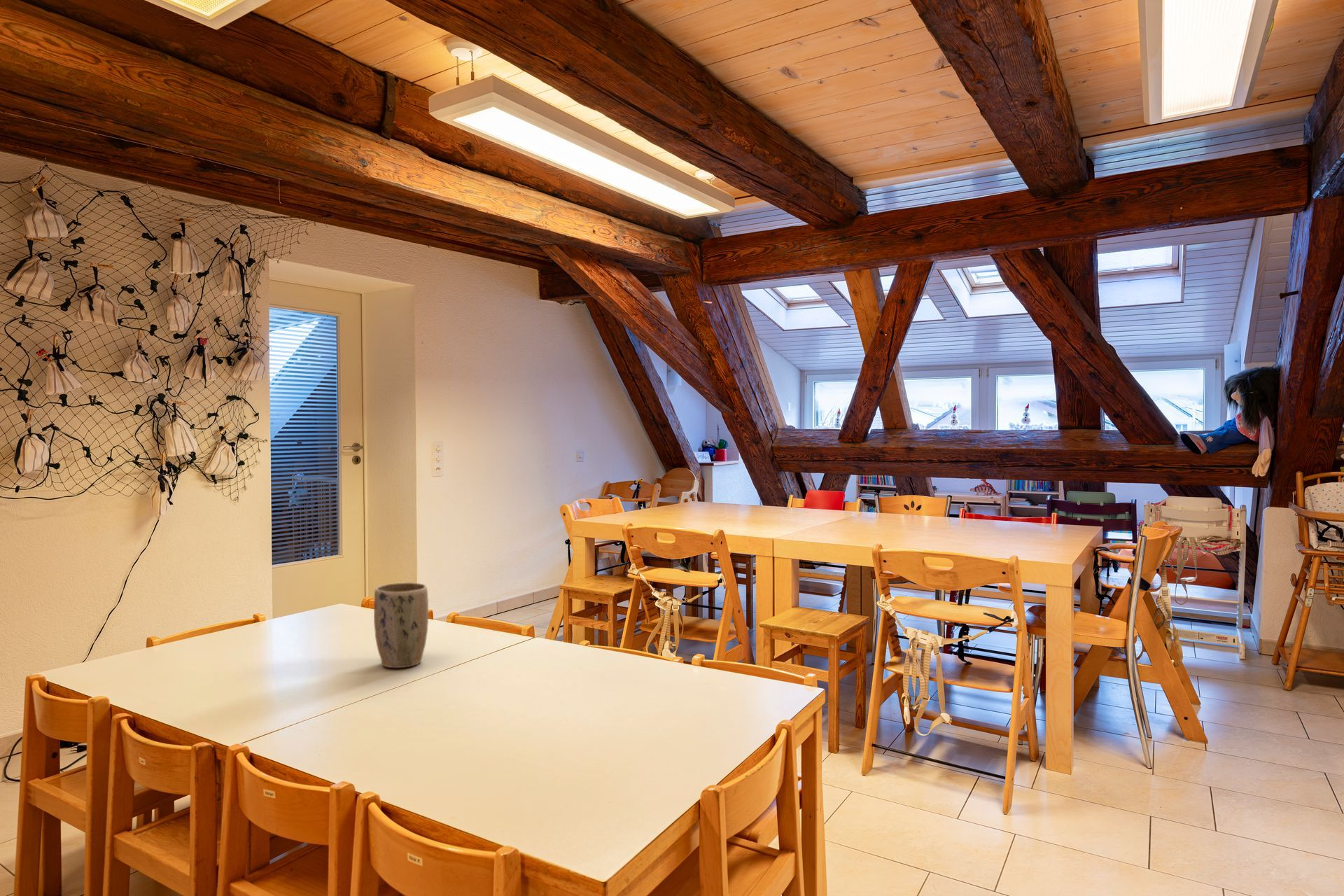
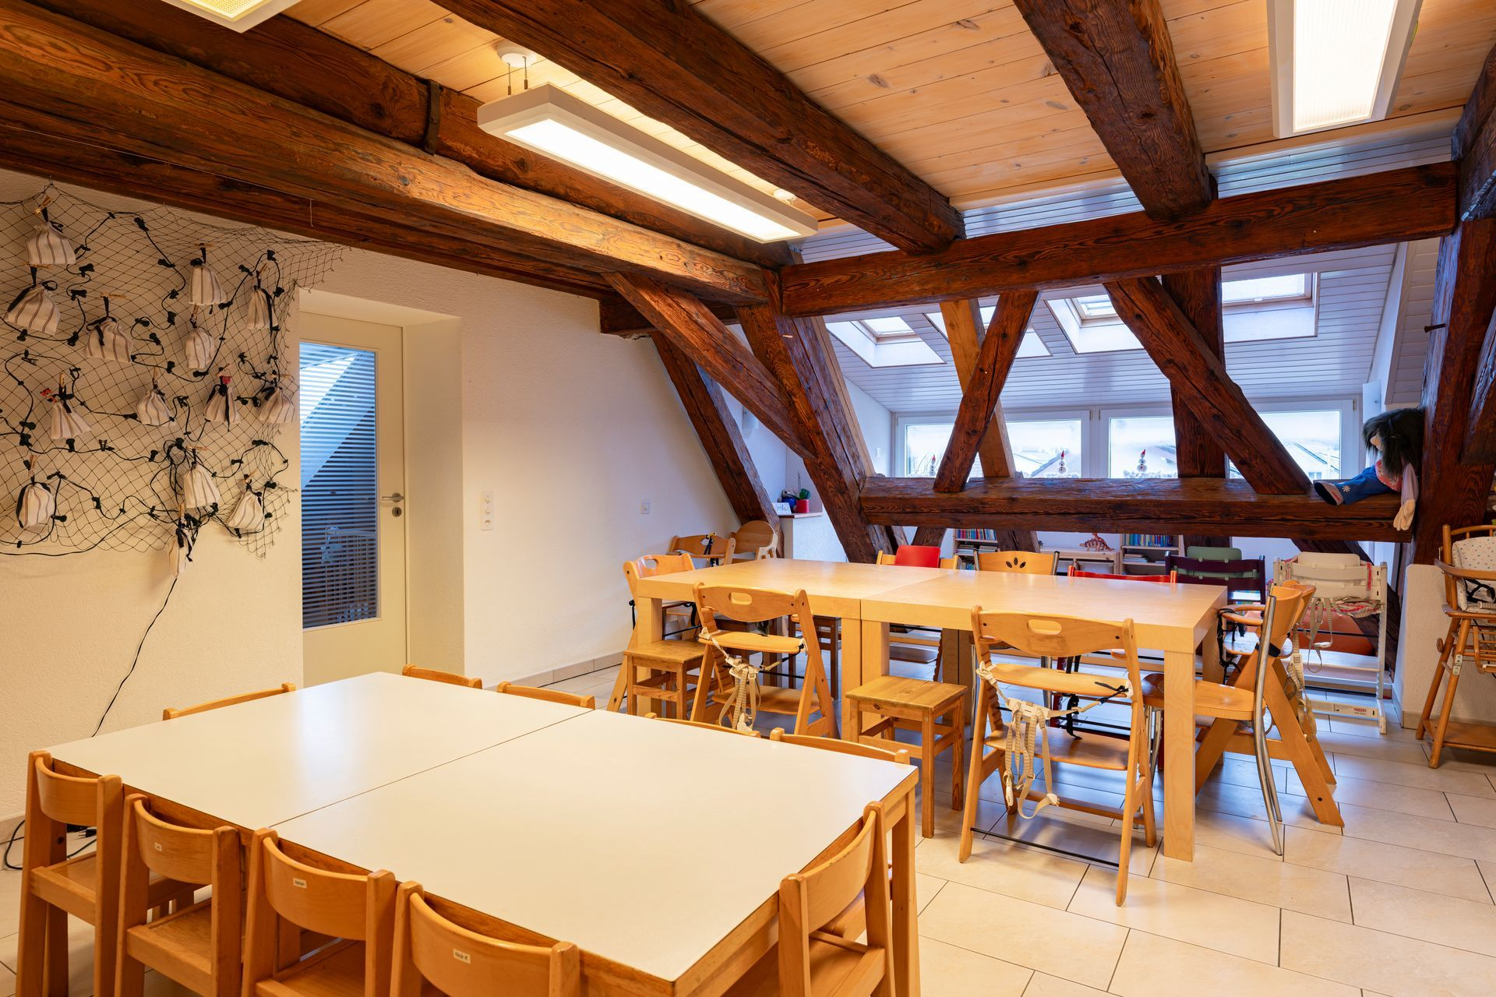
- plant pot (401, 625)
